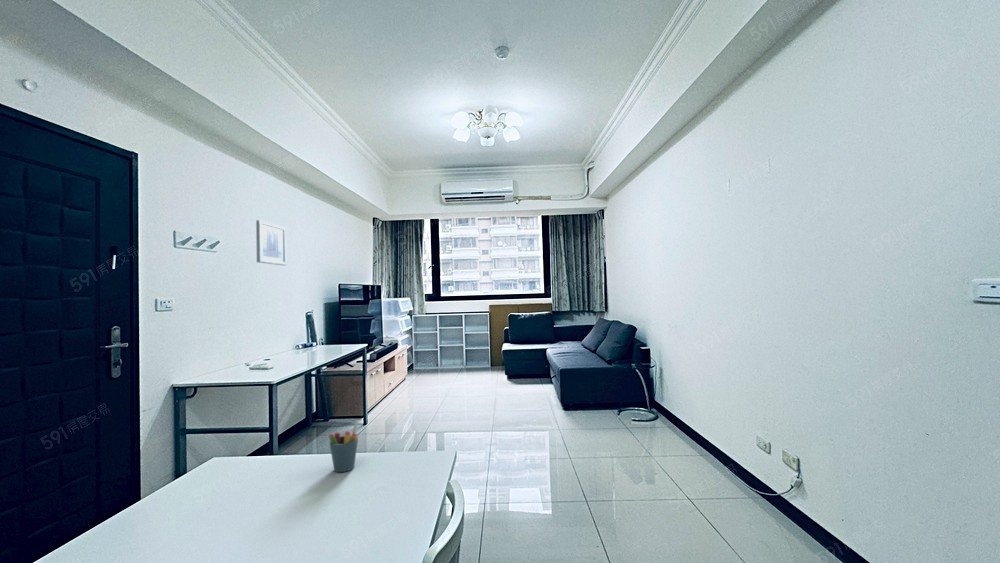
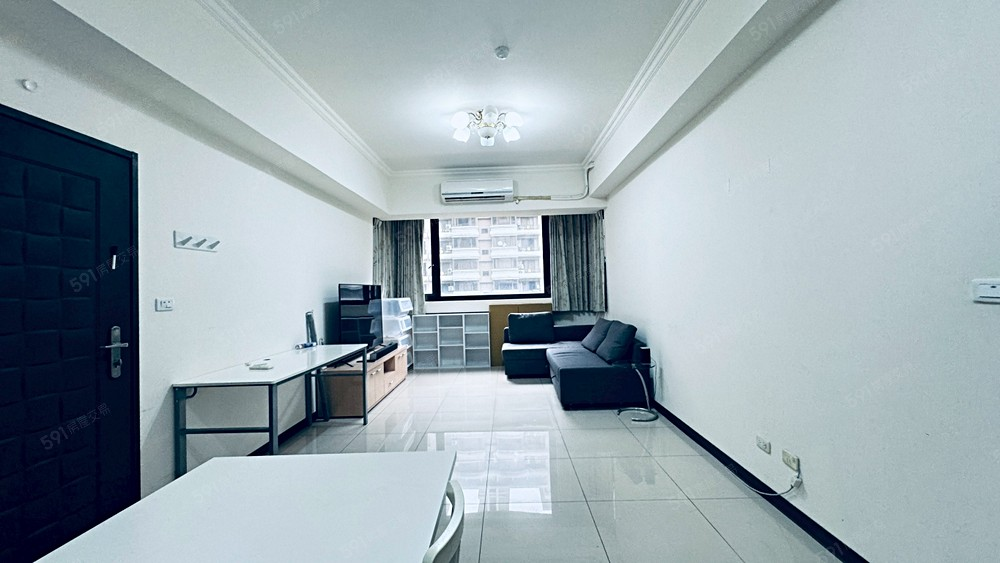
- pen holder (344, 446)
- wall art (272, 244)
